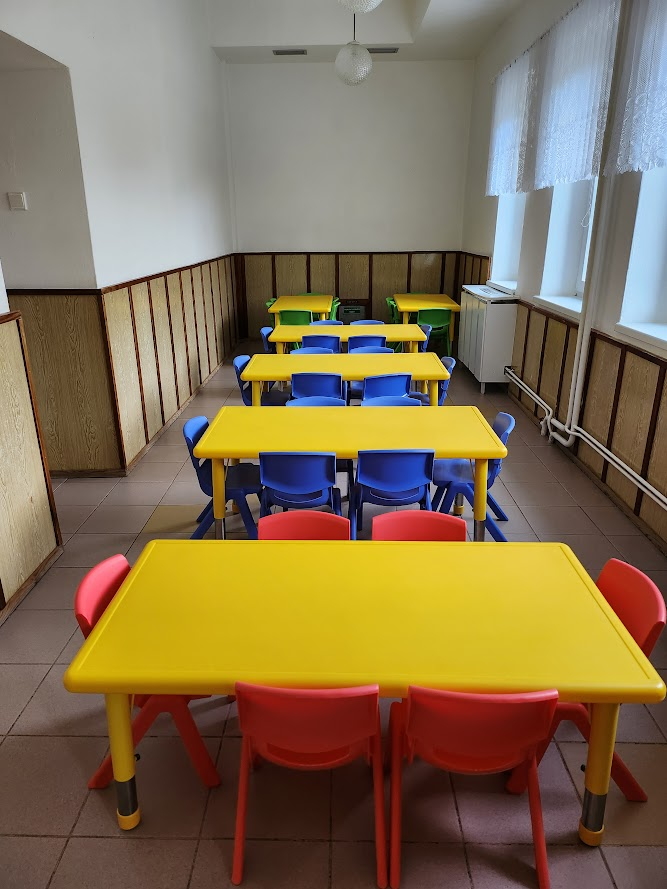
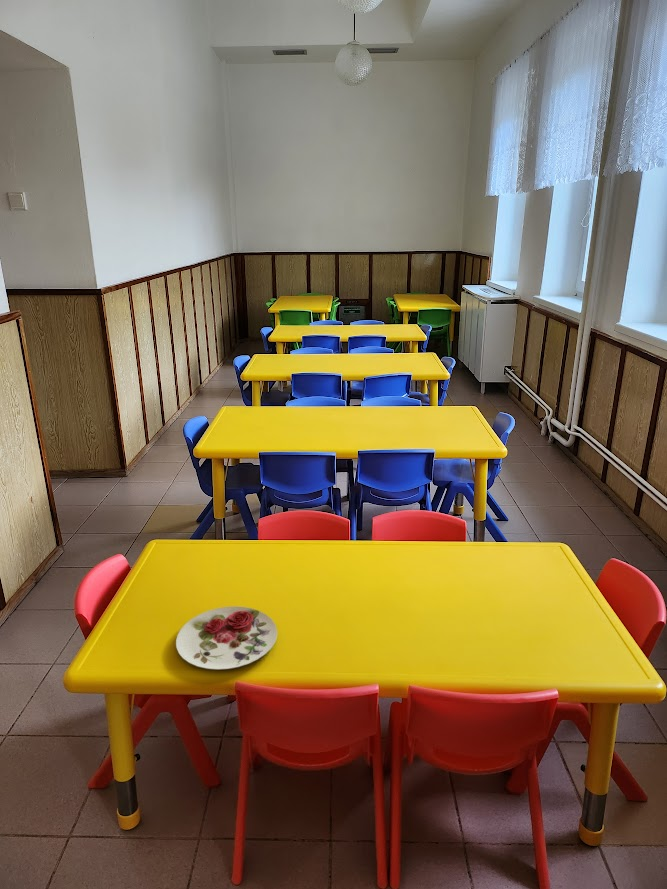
+ plate (227, 635)
